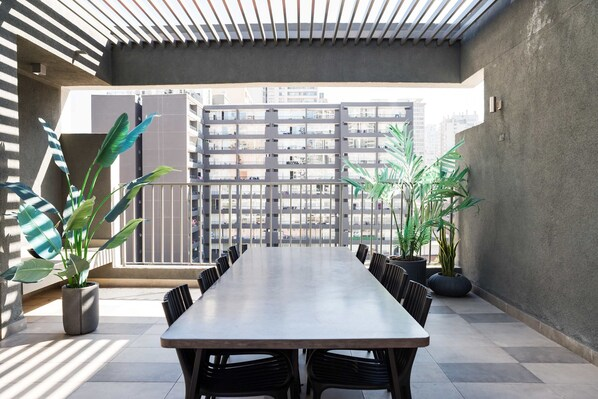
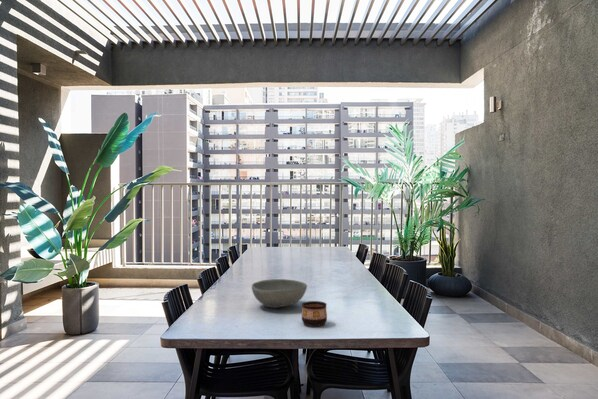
+ bowl (279, 295)
+ cup (315, 313)
